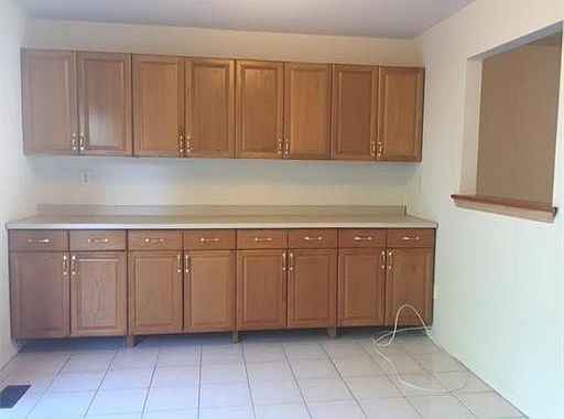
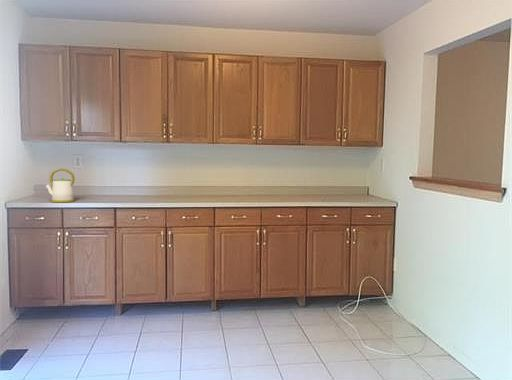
+ kettle (60, 184)
